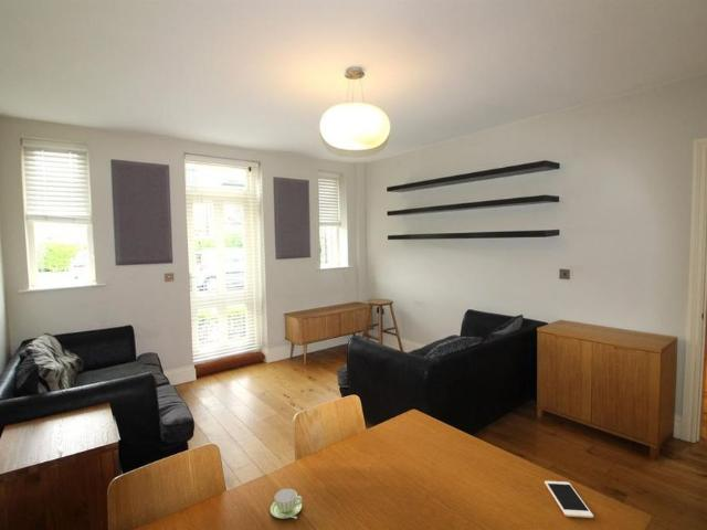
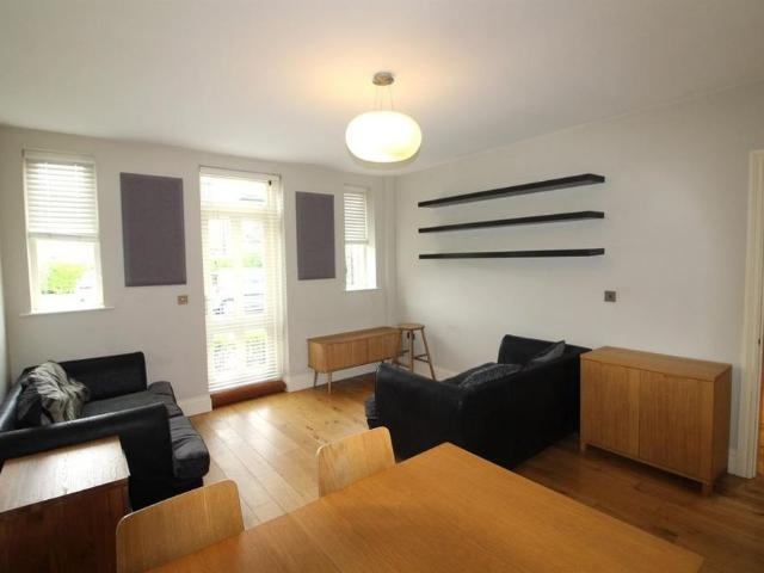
- cup (286, 501)
- cell phone (567, 498)
